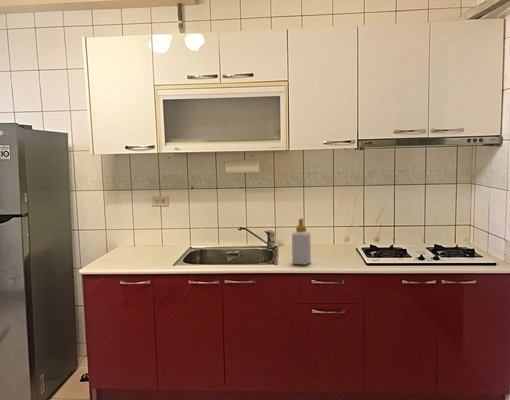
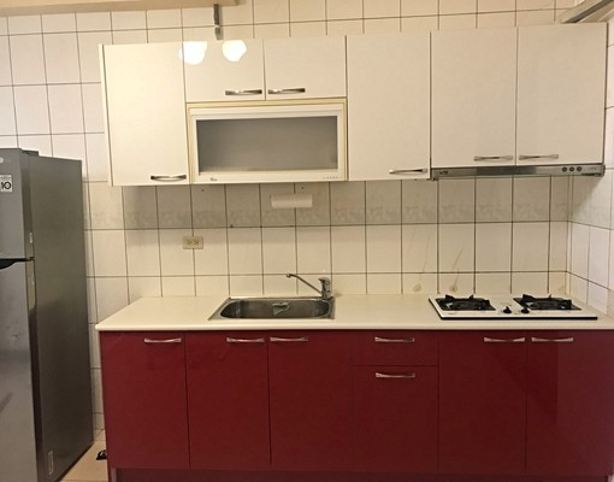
- soap bottle (301, 241)
